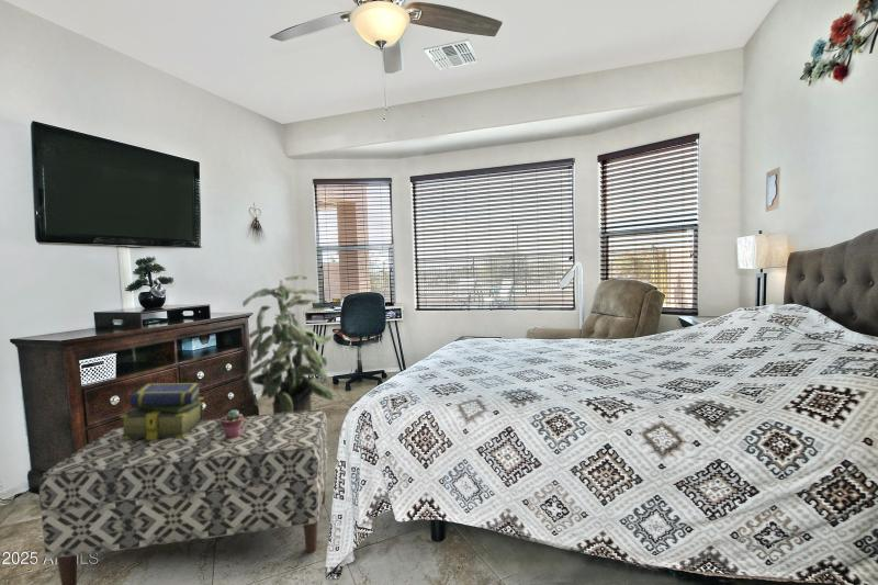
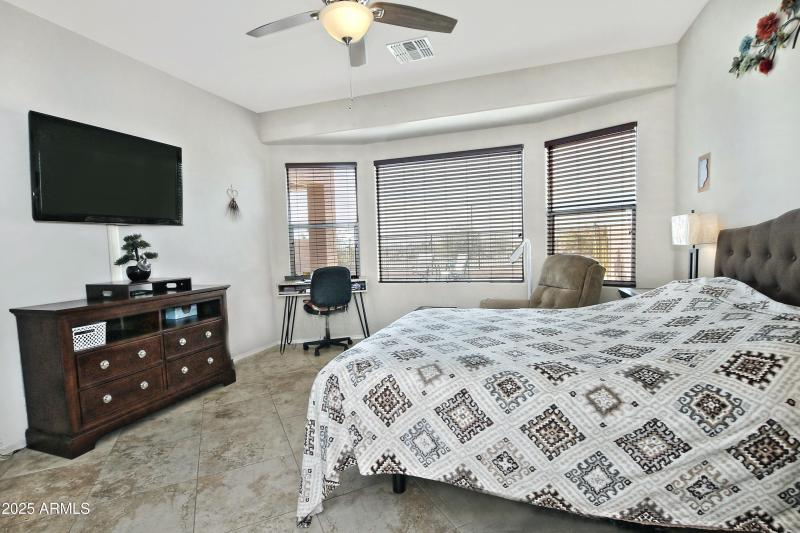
- indoor plant (292, 361)
- potted succulent (232, 423)
- stack of books (167, 407)
- bench (210, 487)
